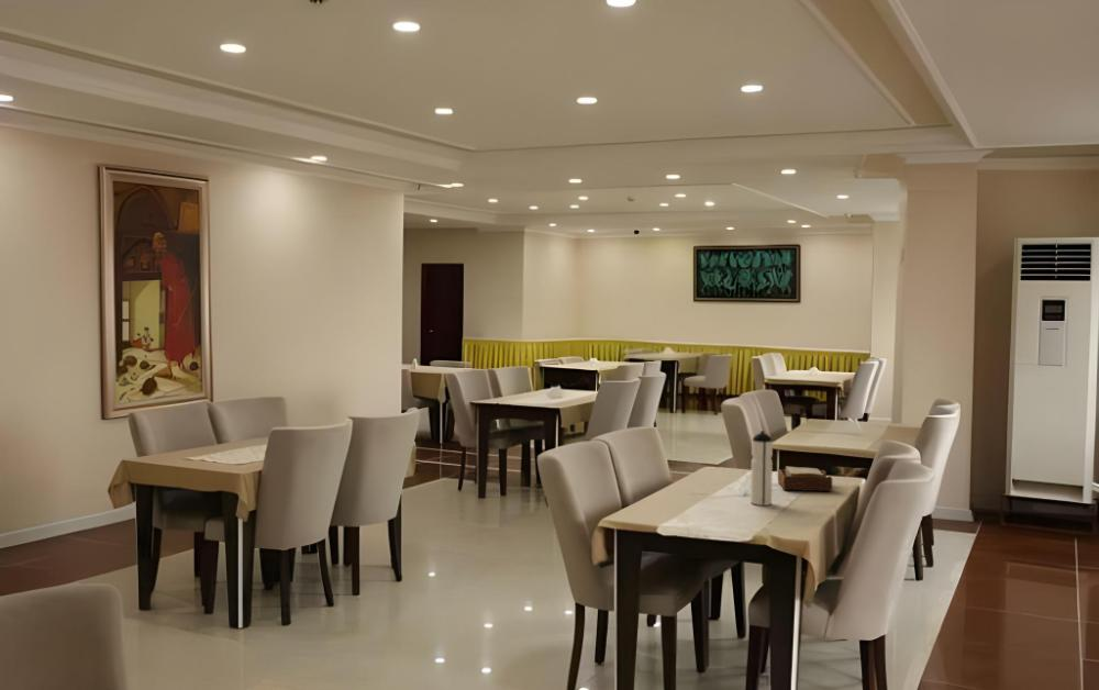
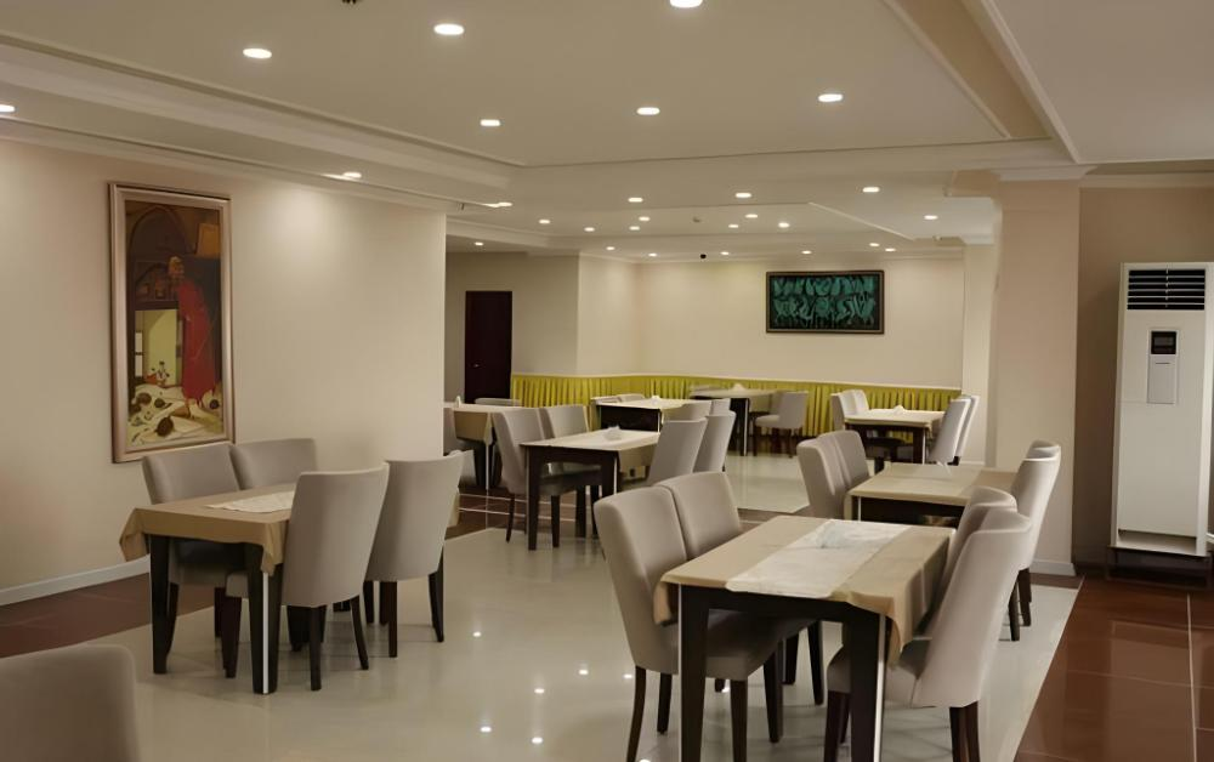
- napkin holder (803, 478)
- water bottle (762, 467)
